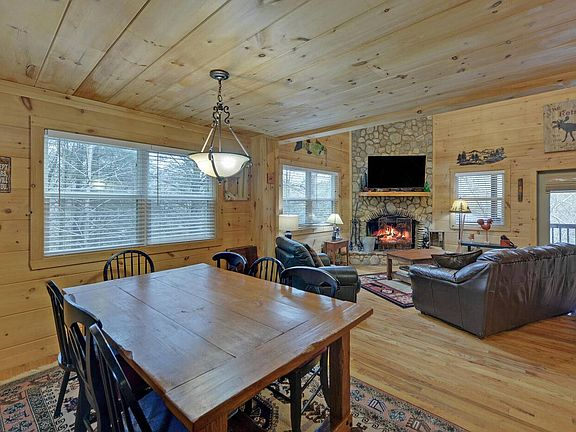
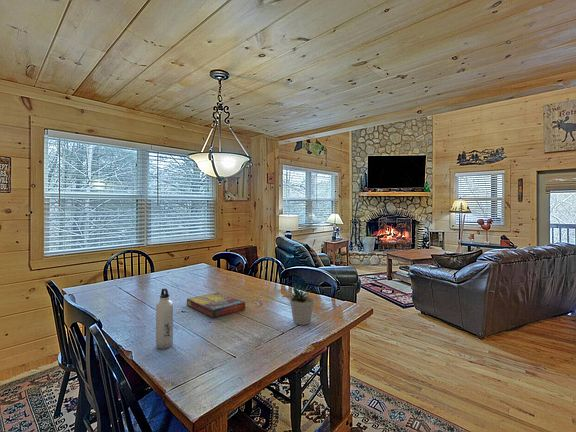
+ potted plant (301, 302)
+ game compilation box (215, 303)
+ water bottle (164, 317)
